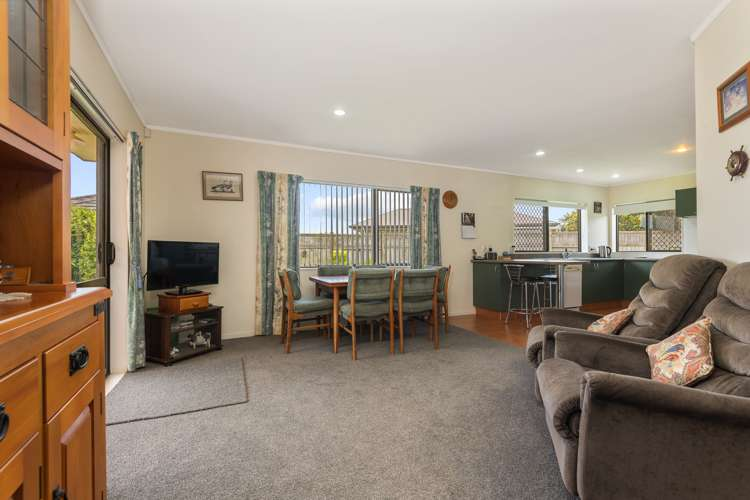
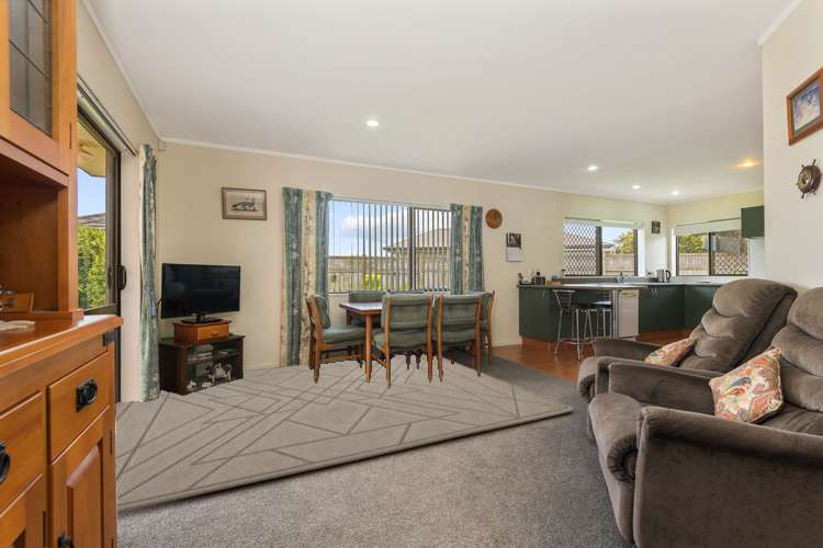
+ rug (319, 395)
